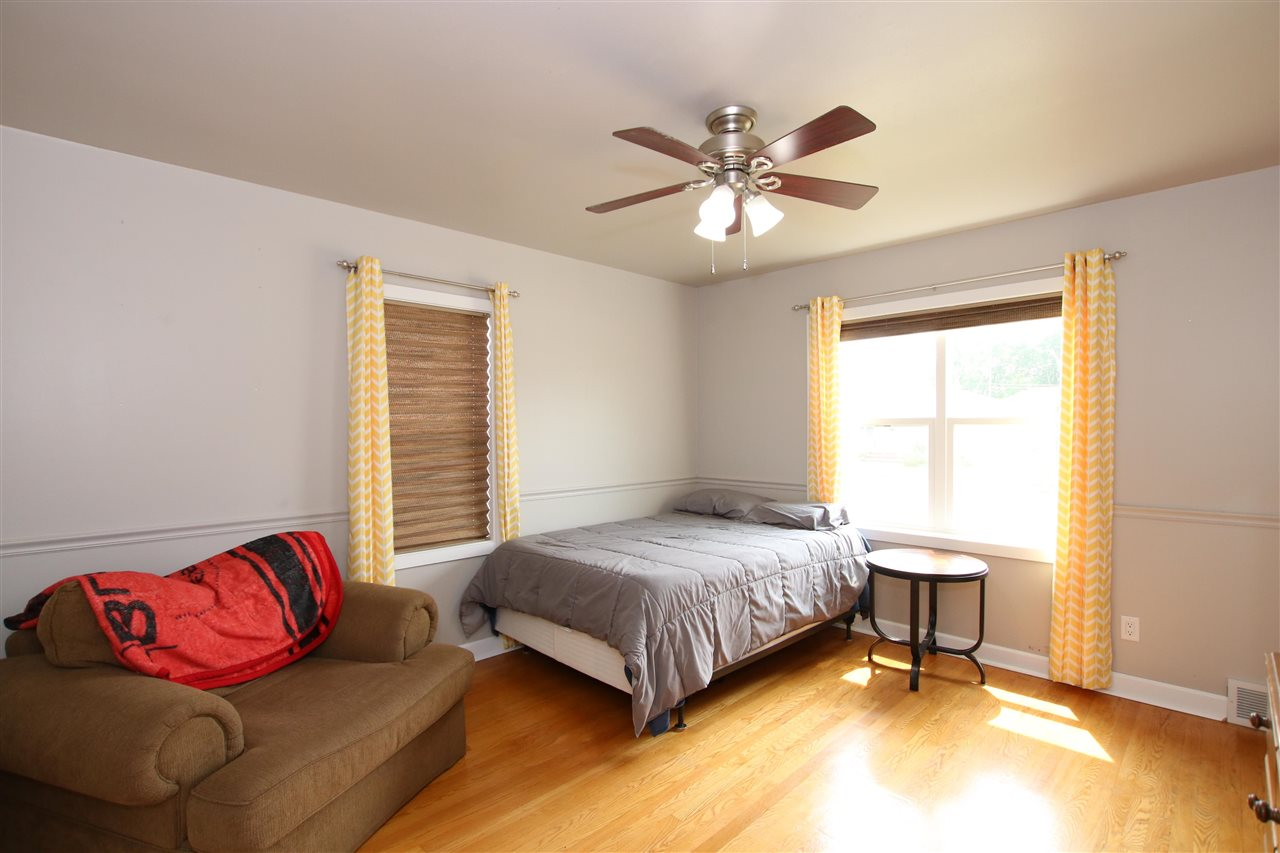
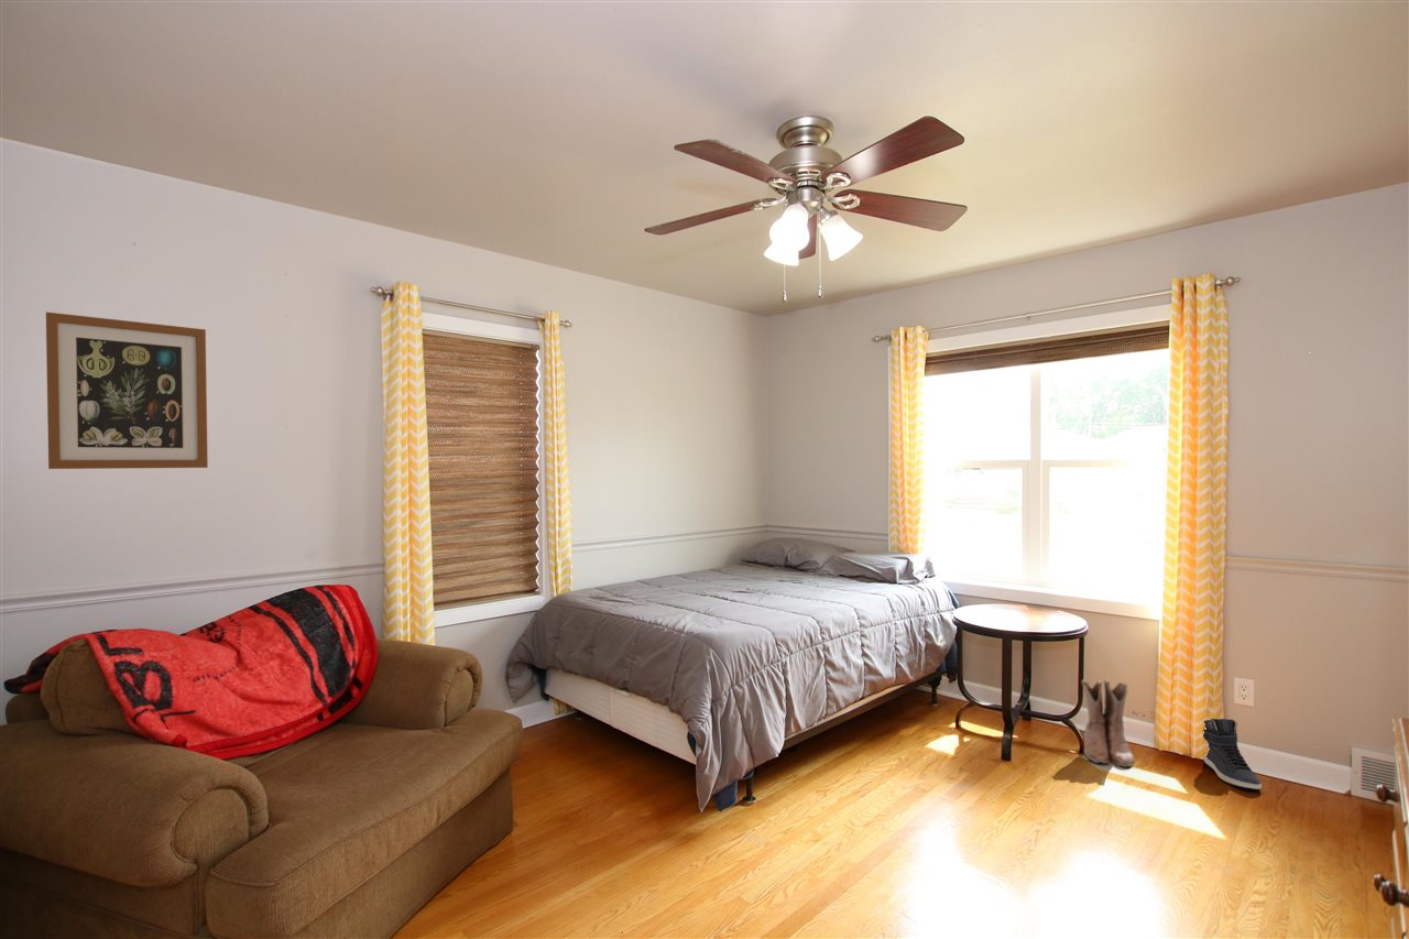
+ boots (1107, 719)
+ sneaker (1231, 749)
+ wall art (131, 394)
